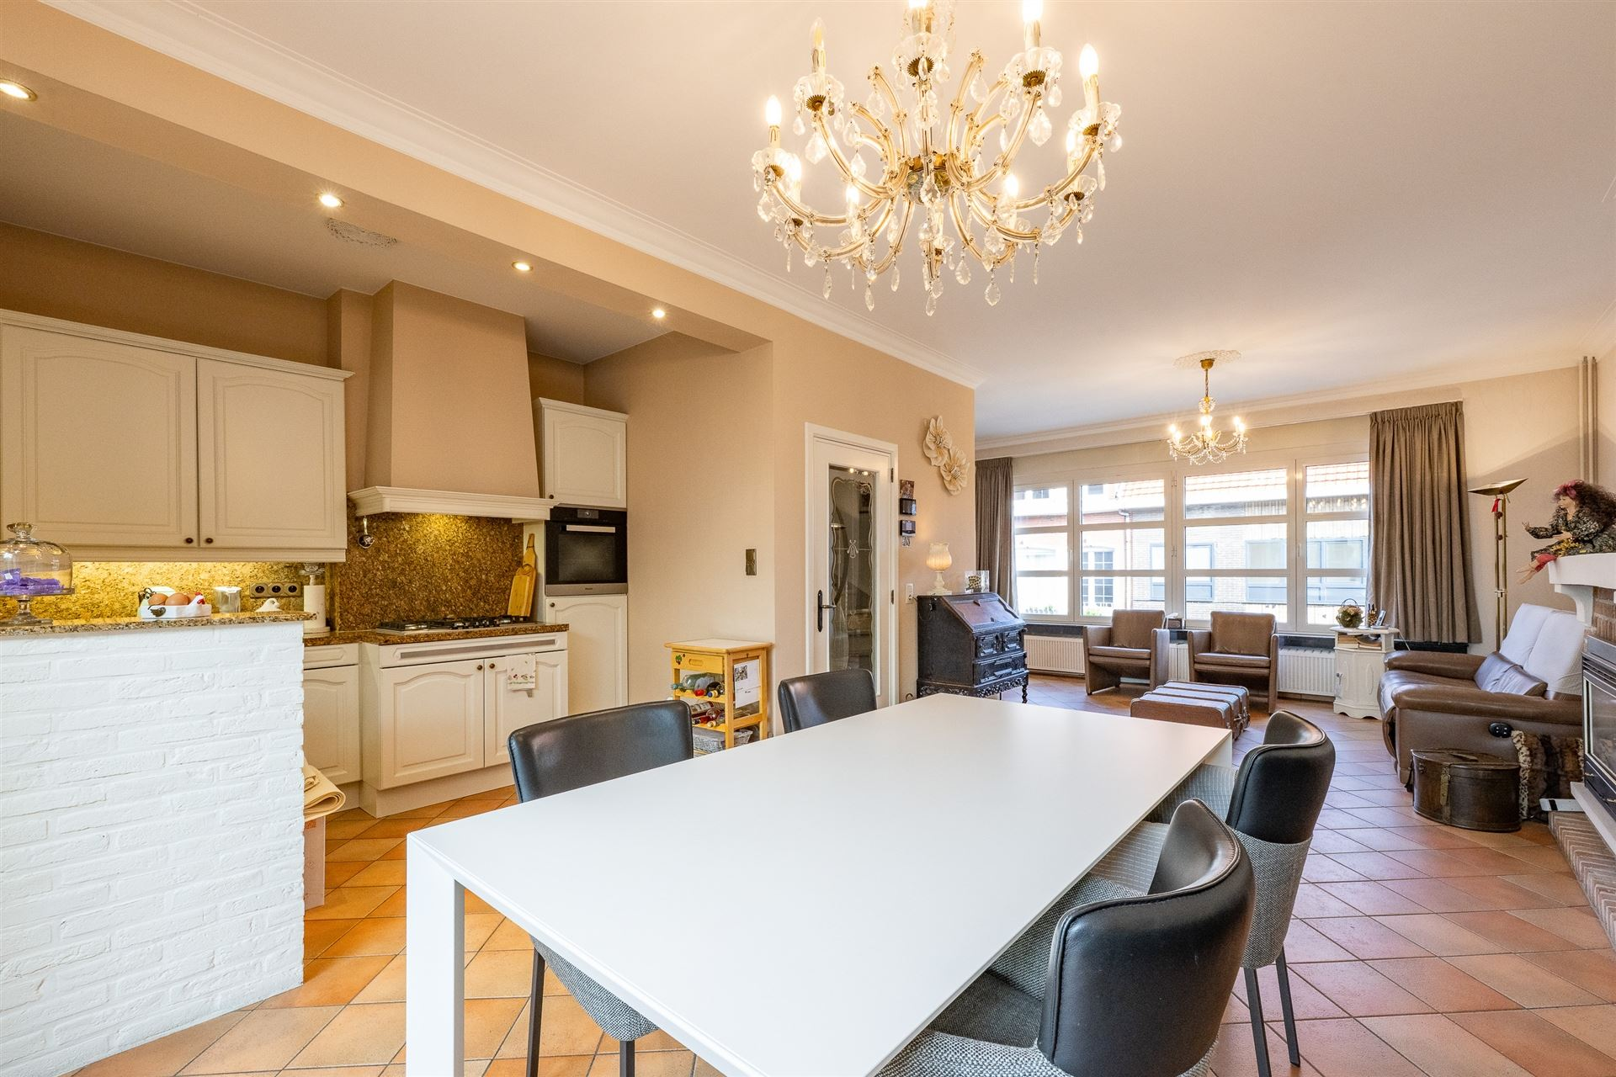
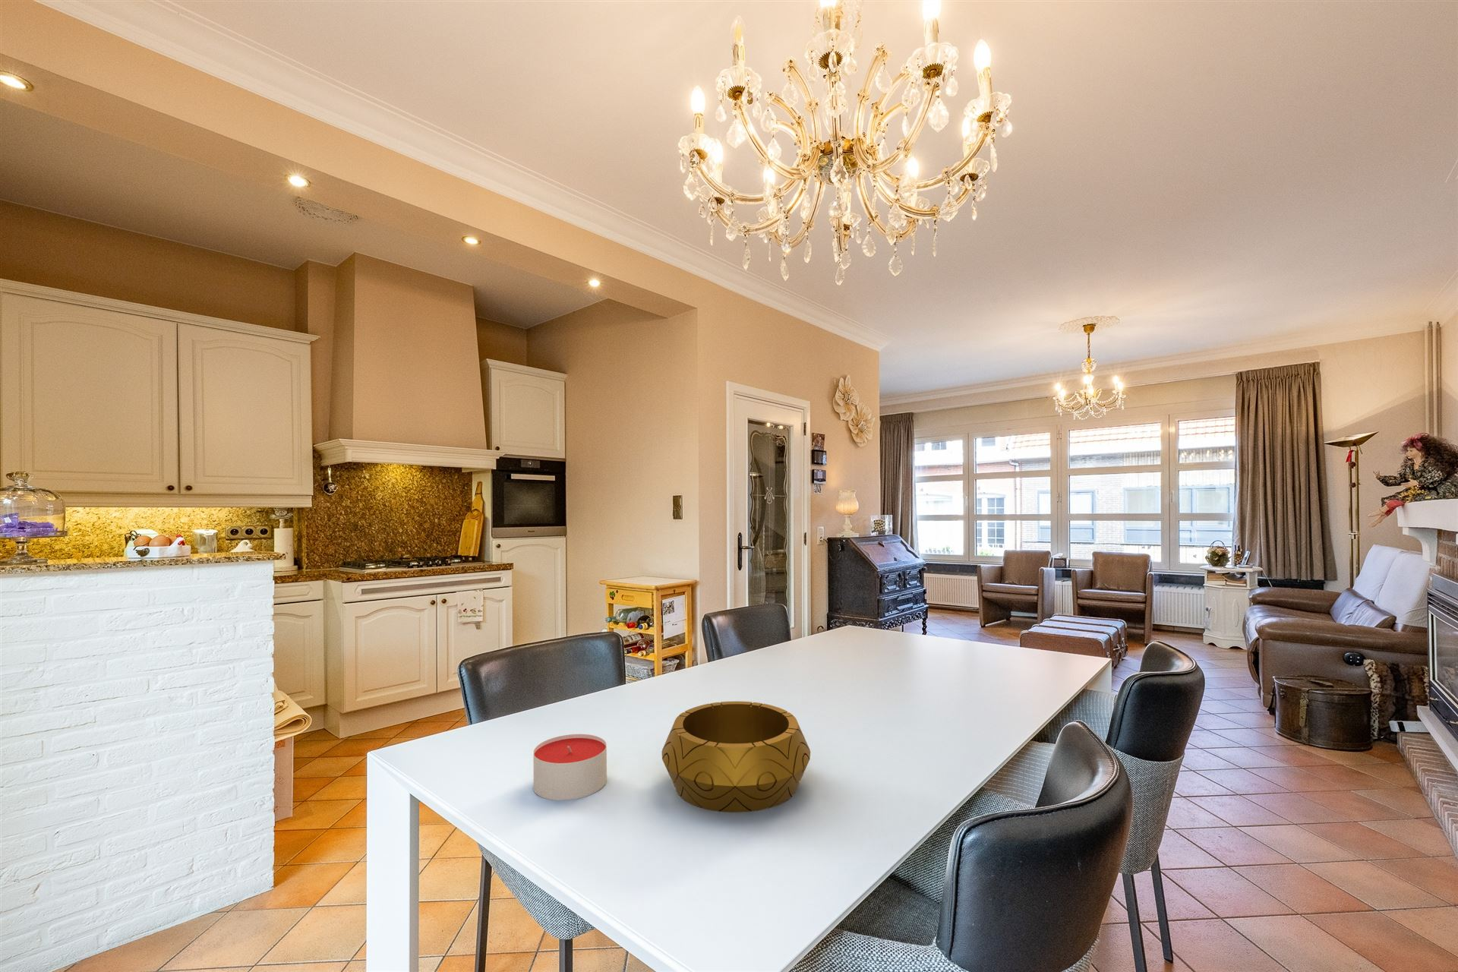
+ decorative bowl (736, 752)
+ candle (571, 764)
